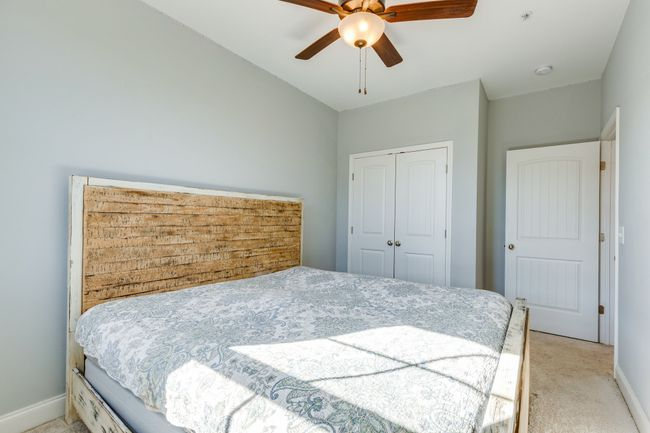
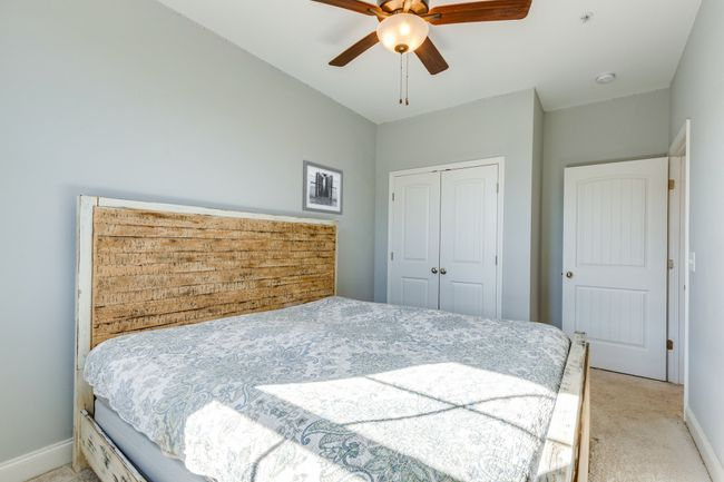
+ wall art (323, 189)
